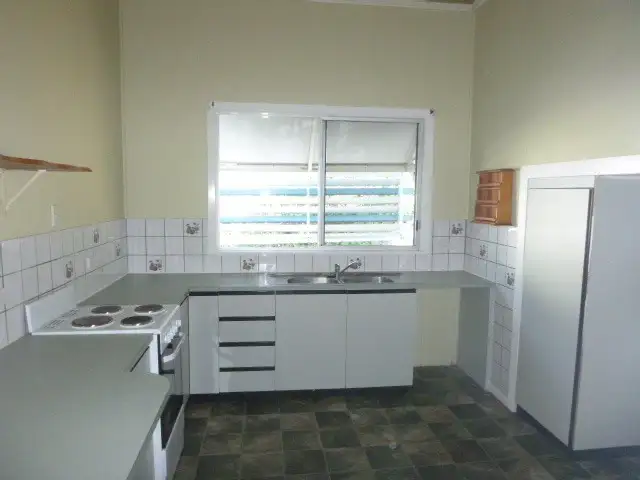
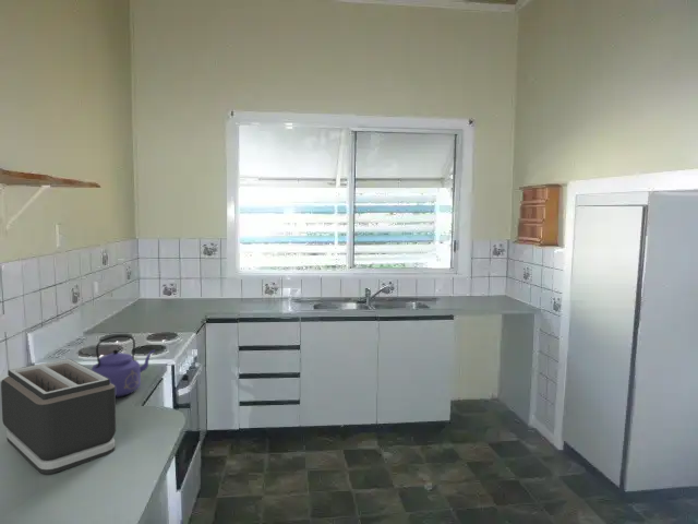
+ toaster (57, 408)
+ kettle (124, 362)
